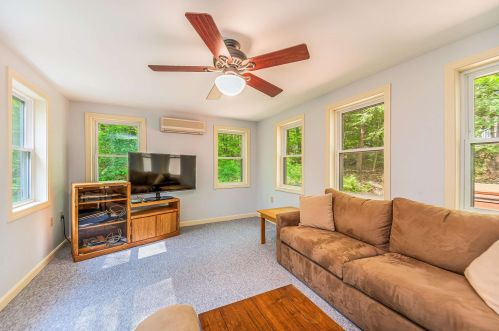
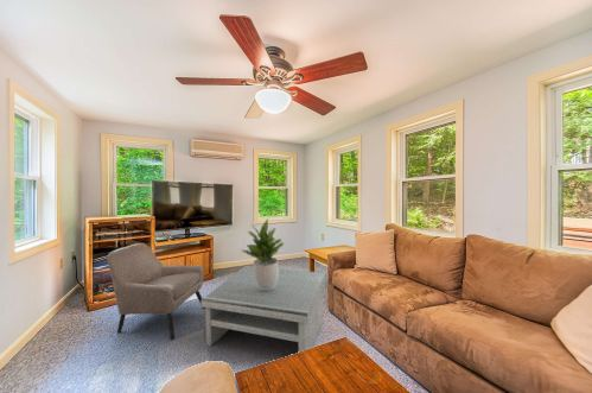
+ potted plant (266, 252)
+ armchair (161, 281)
+ coffee table (269, 305)
